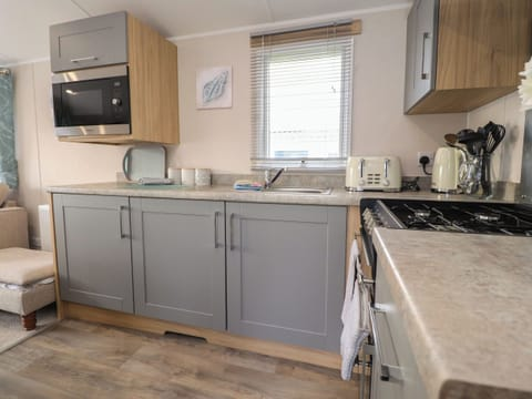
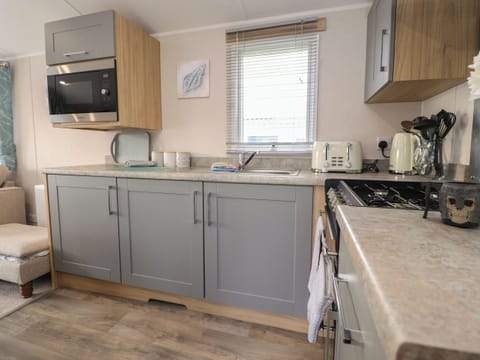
+ mug (451, 202)
